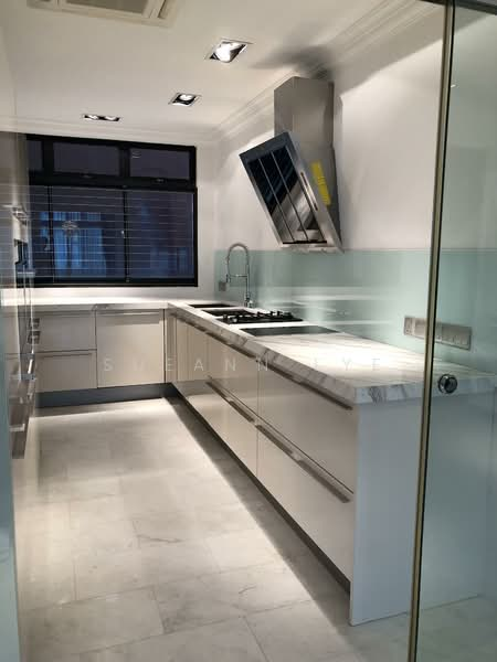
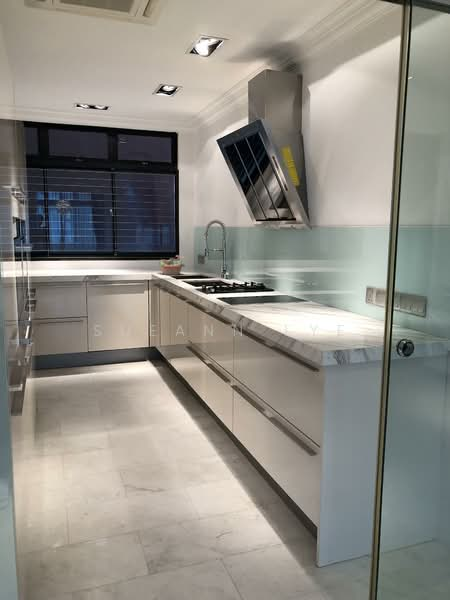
+ succulent planter (171, 264)
